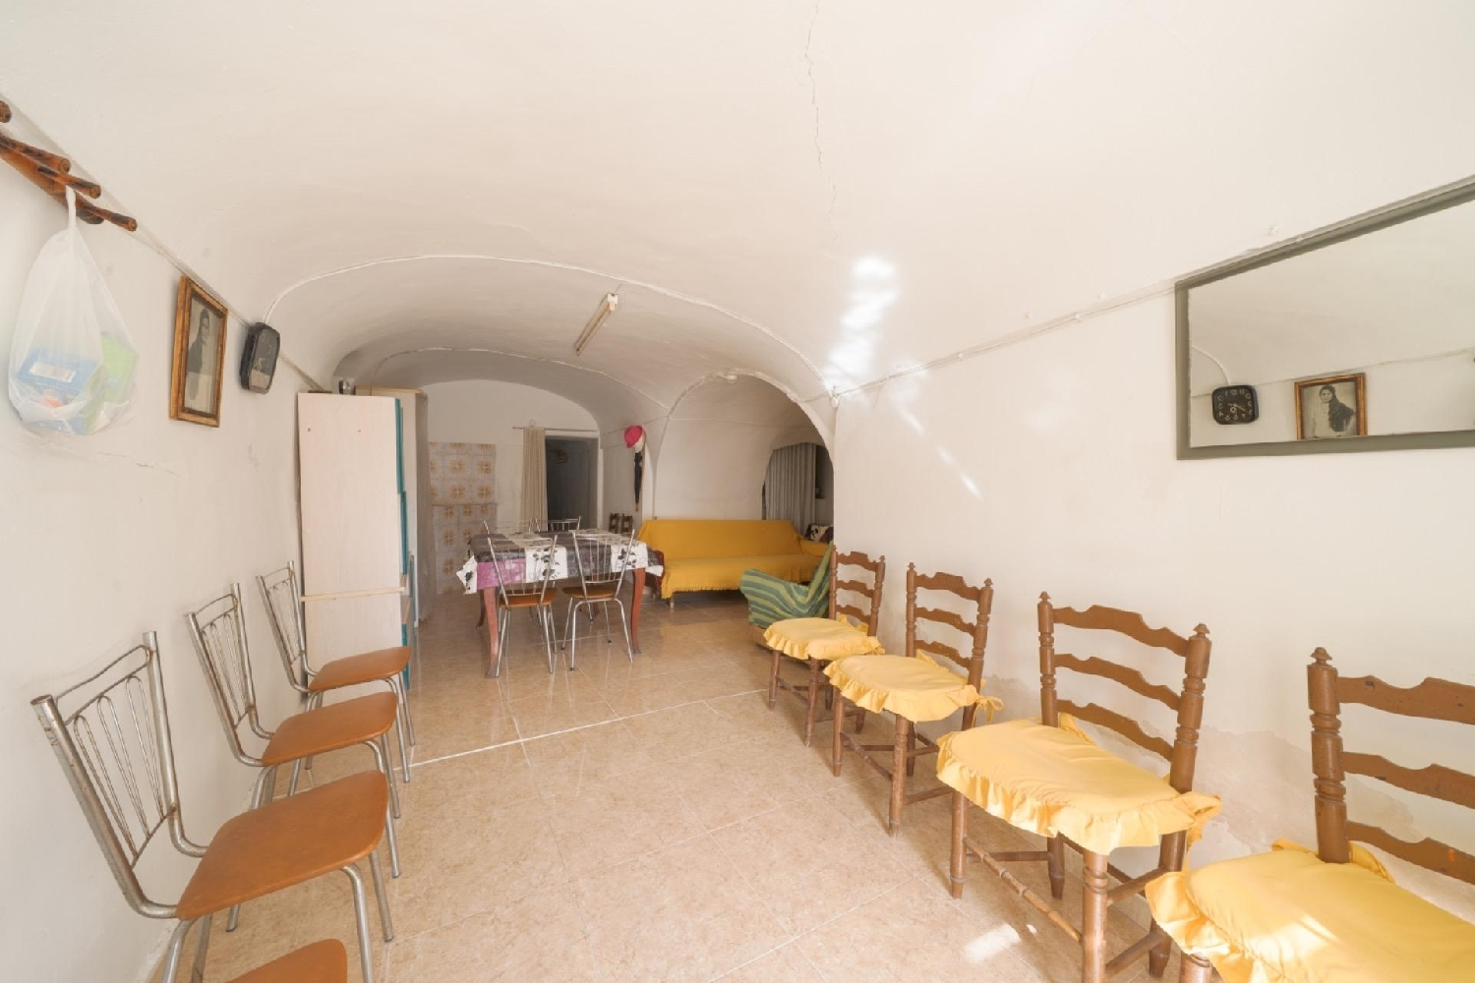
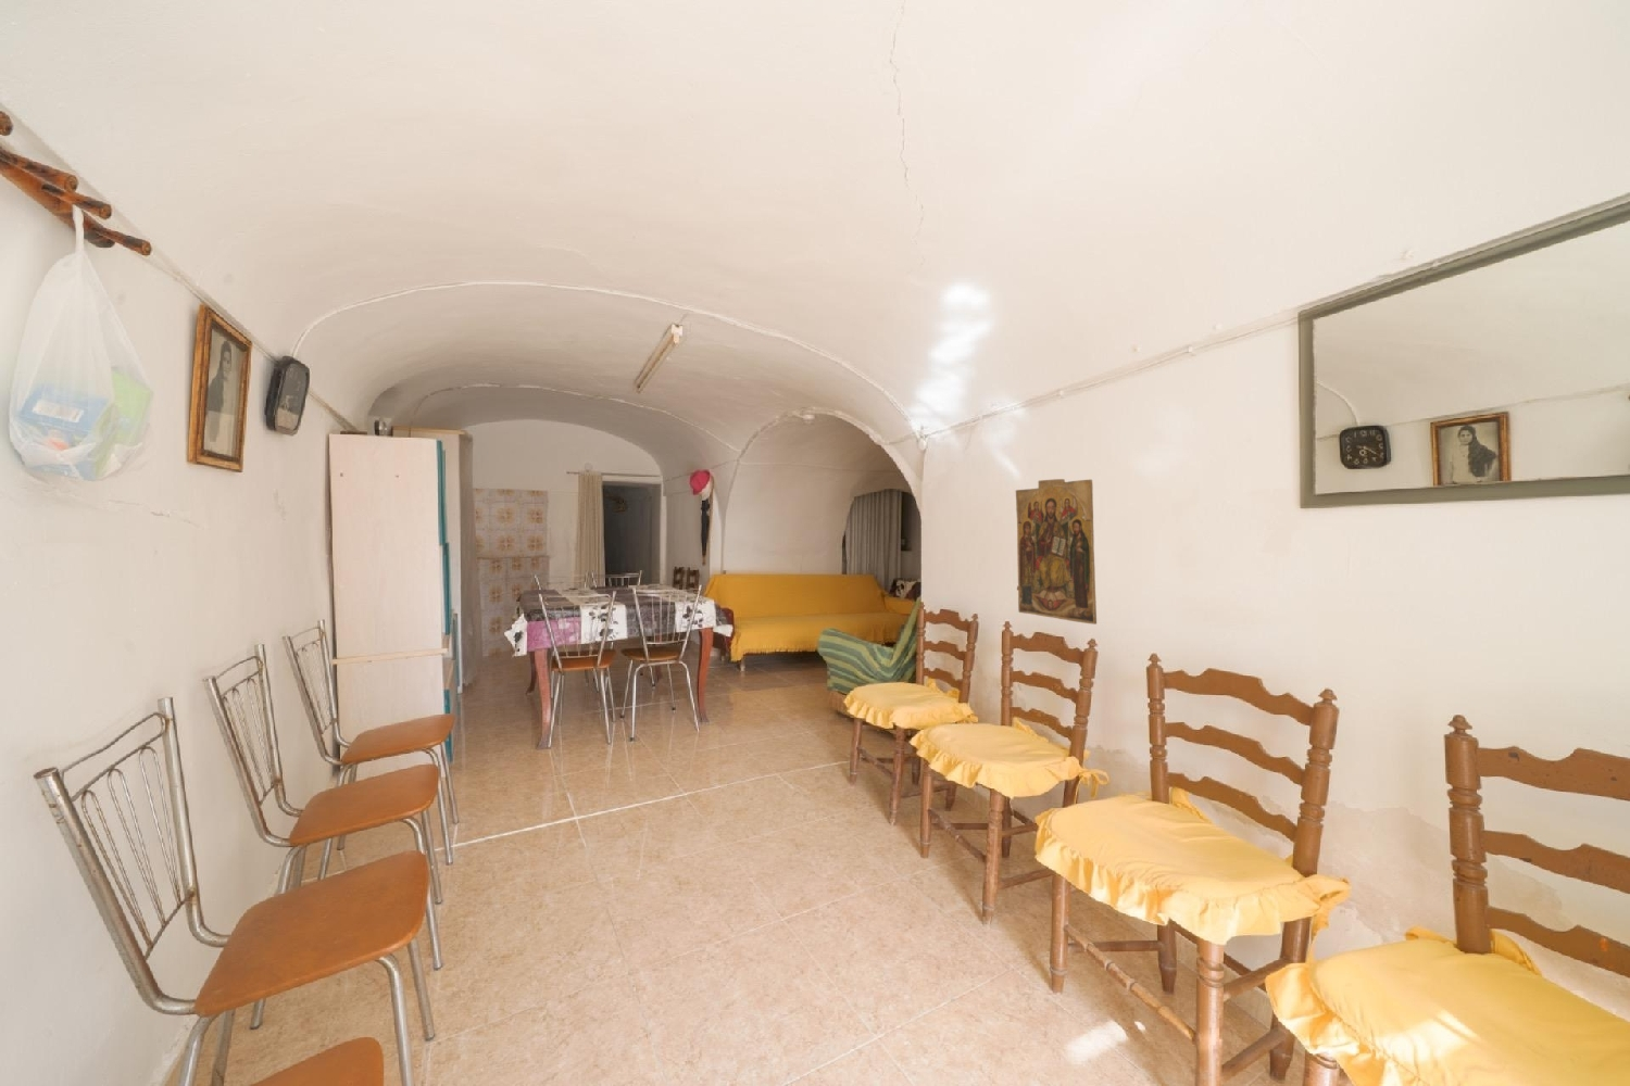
+ religious icon (1053, 548)
